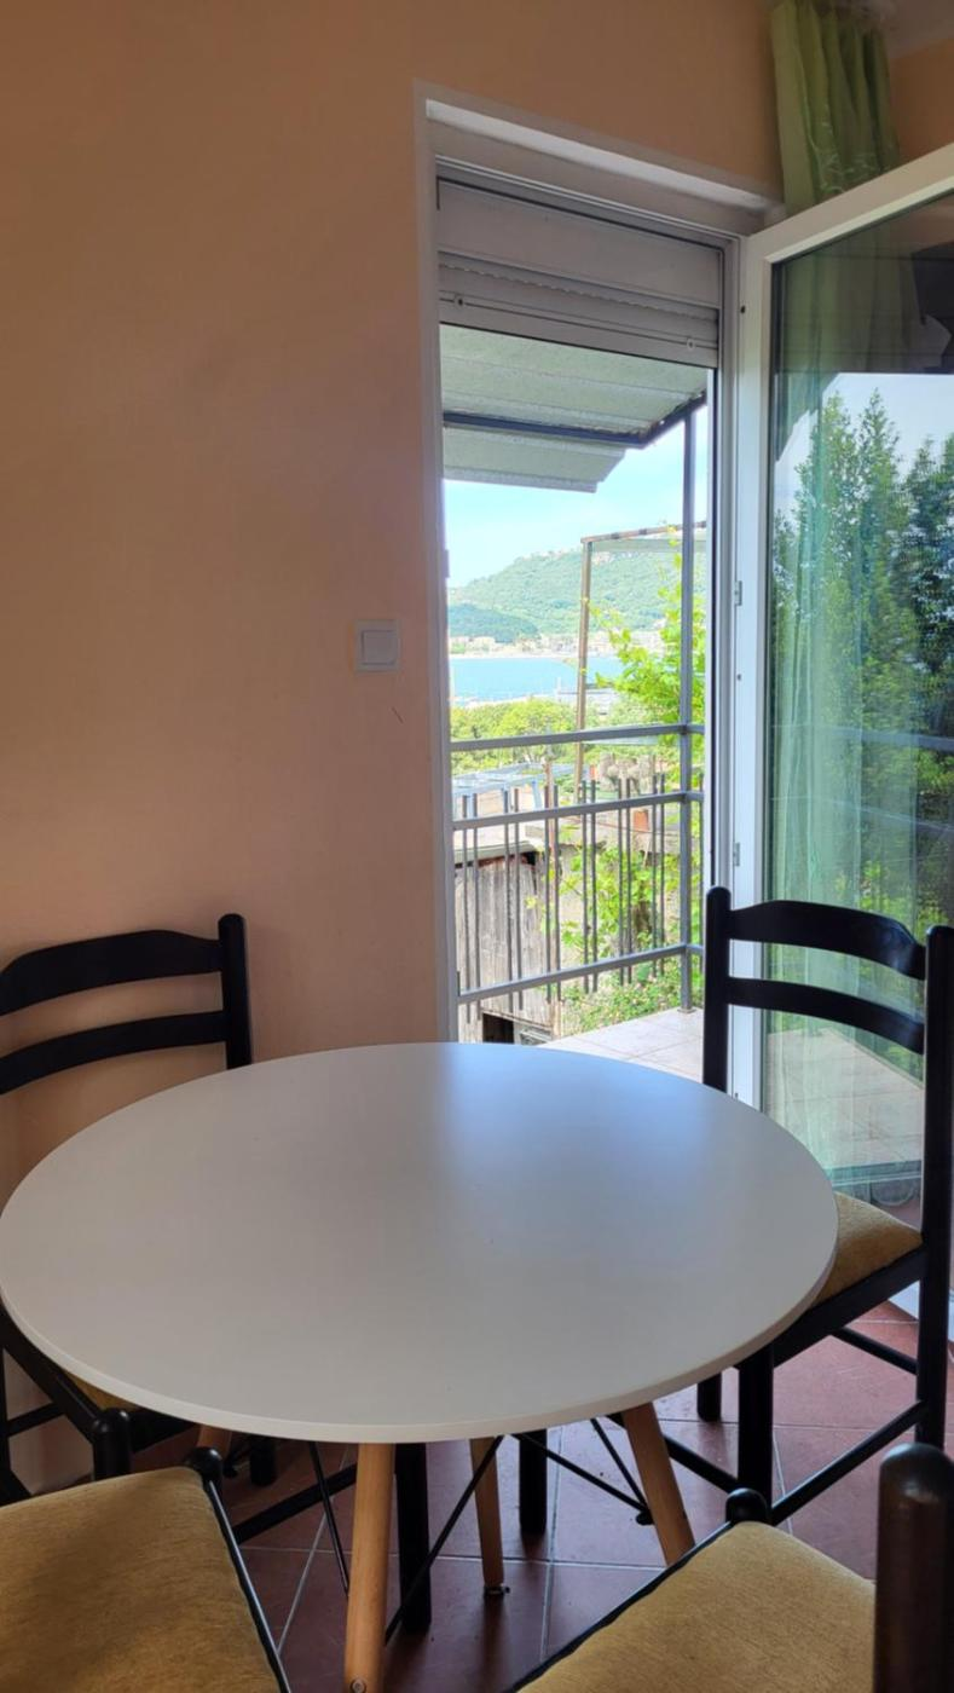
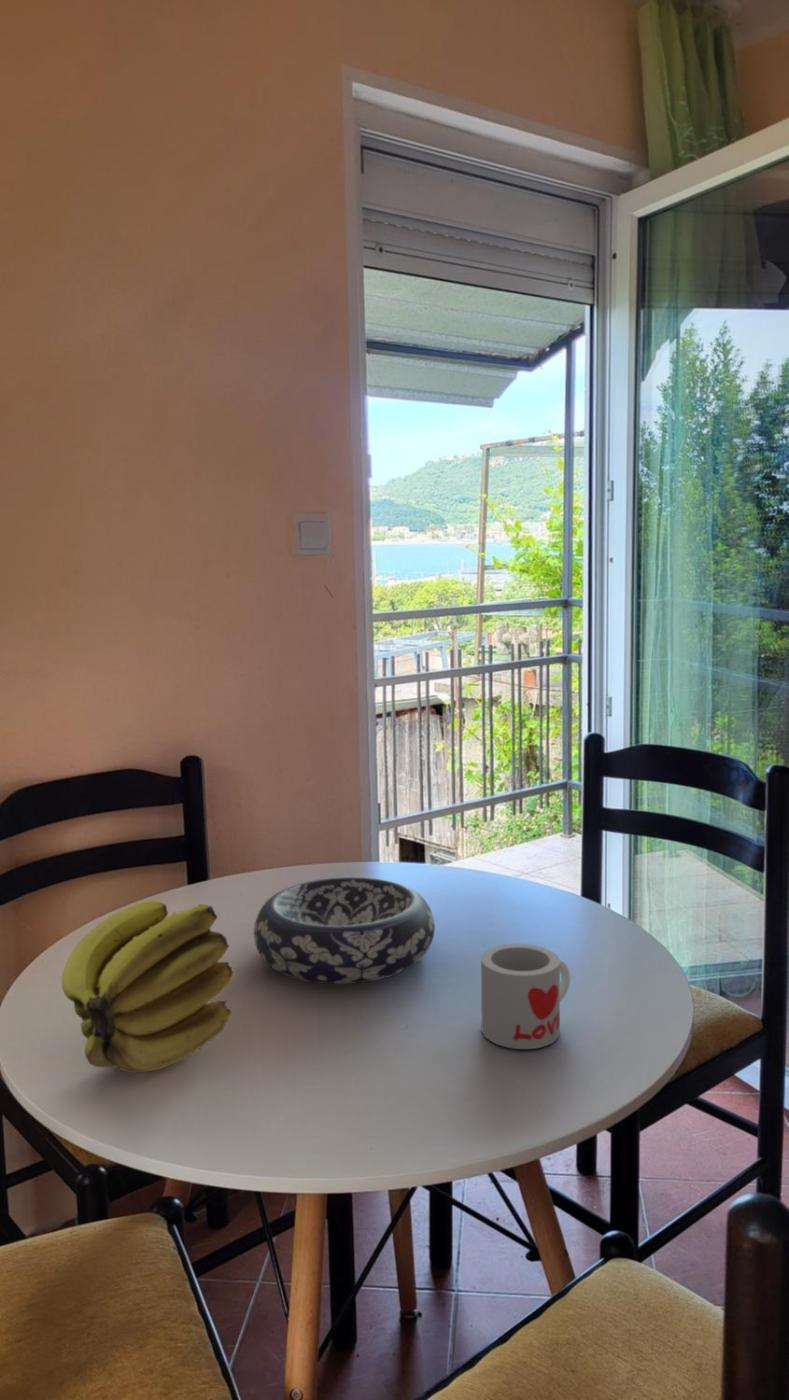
+ mug (530, 991)
+ banana (146, 988)
+ decorative bowl (344, 928)
